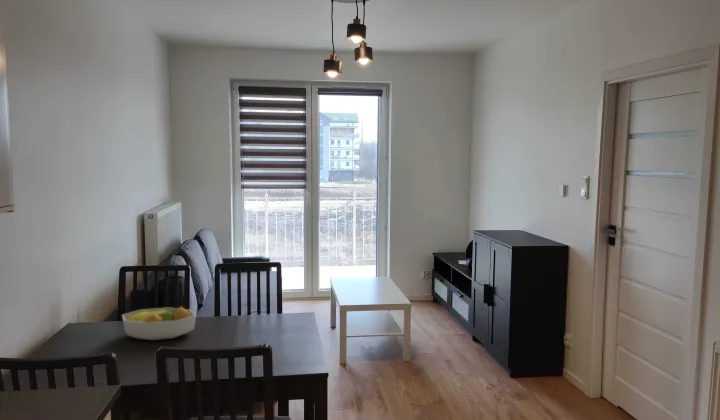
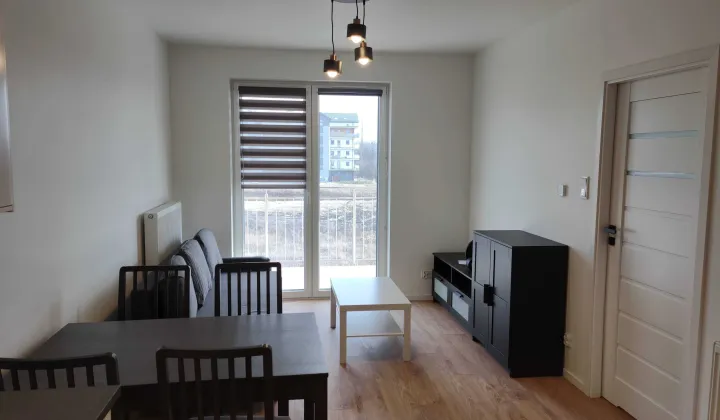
- fruit bowl (159, 320)
